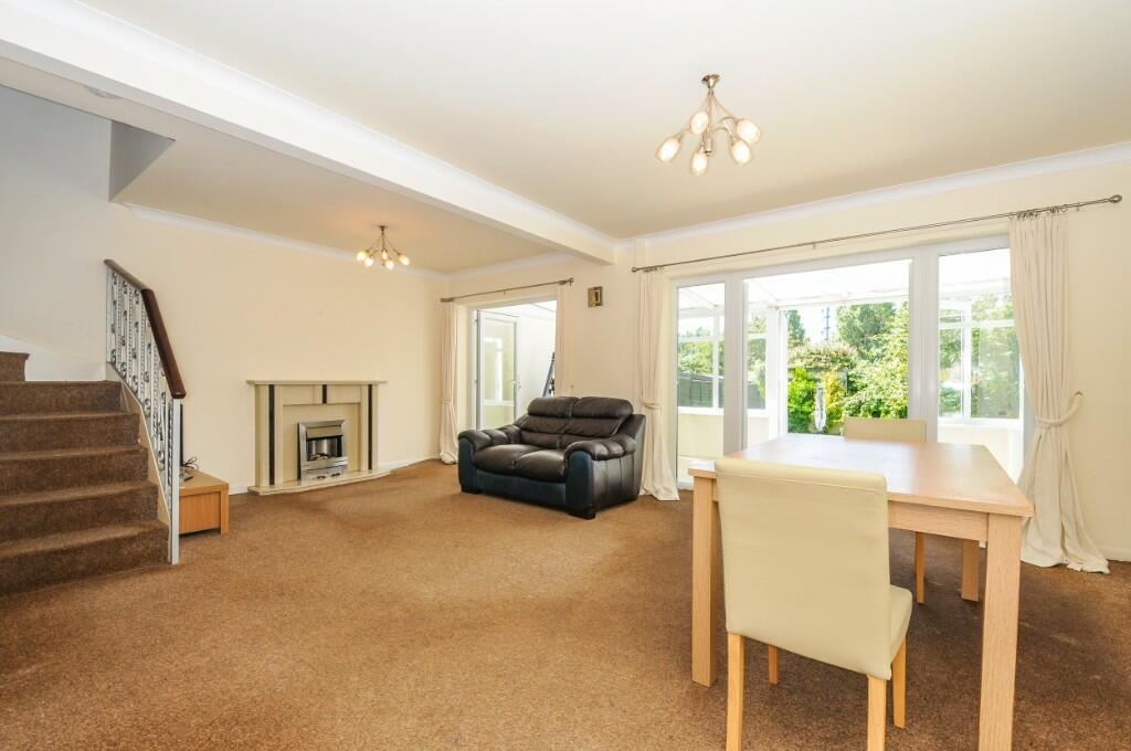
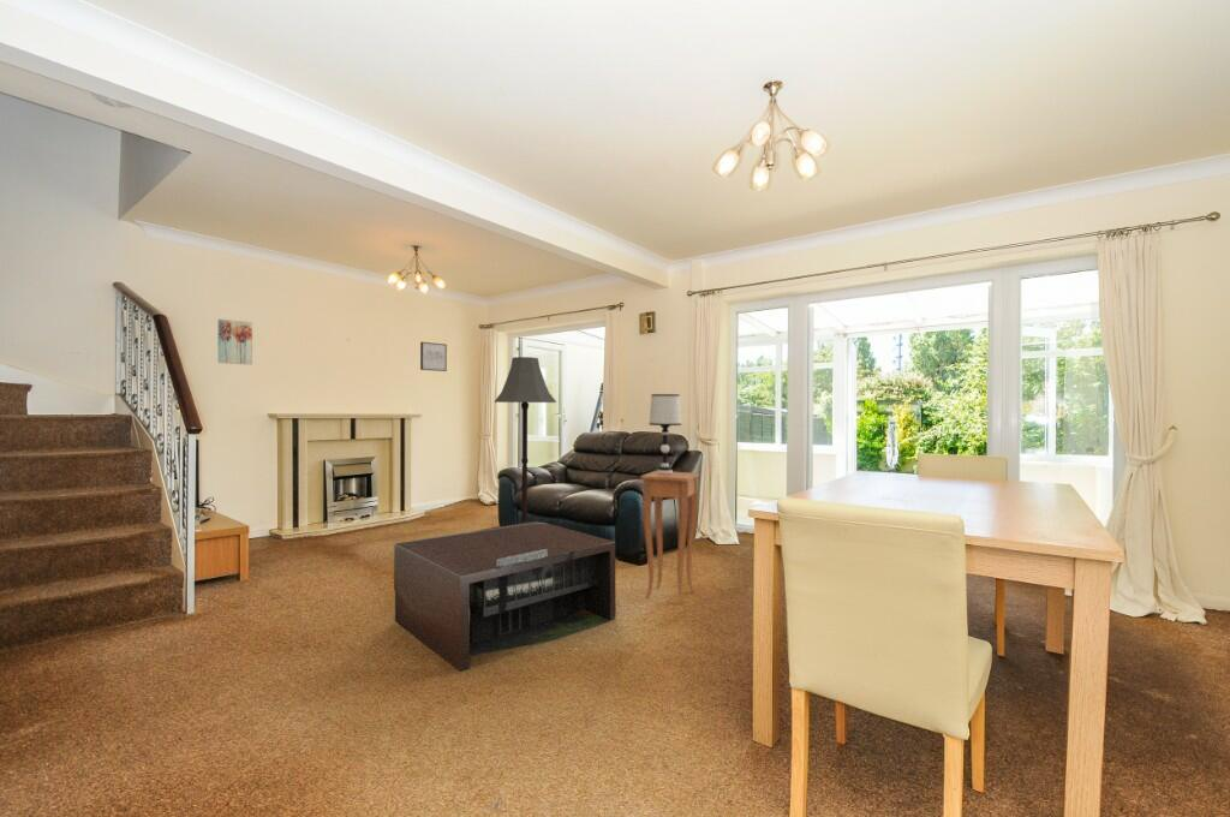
+ floor lamp (524, 457)
+ wall art (235, 341)
+ side table (662, 538)
+ coffee table (506, 578)
+ wall art (434, 357)
+ table lamp (664, 433)
